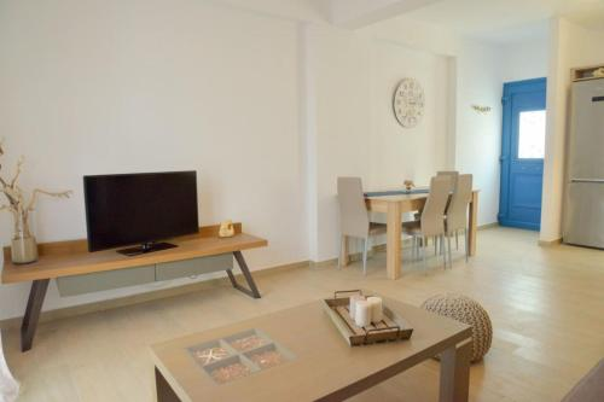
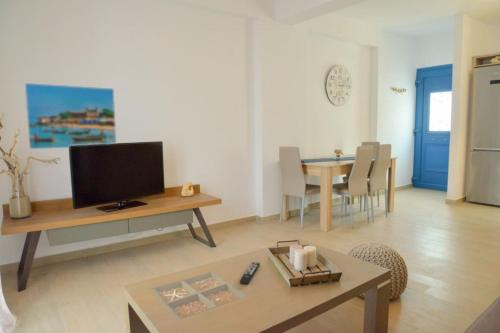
+ remote control (250, 272)
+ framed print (73, 117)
